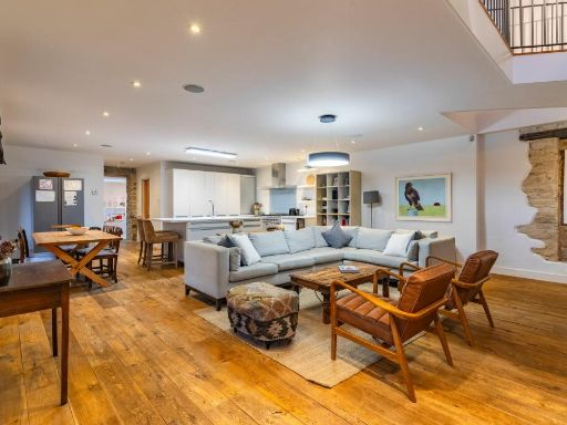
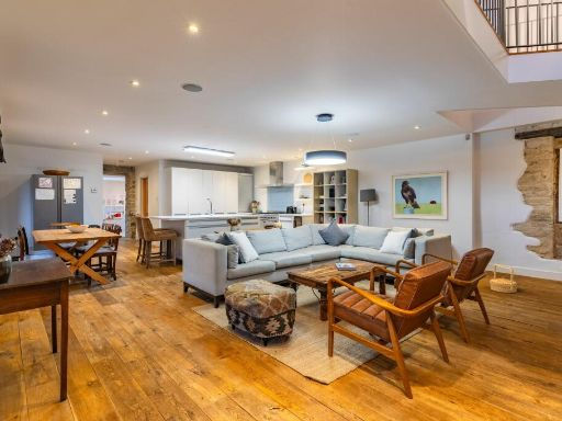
+ basket (503, 277)
